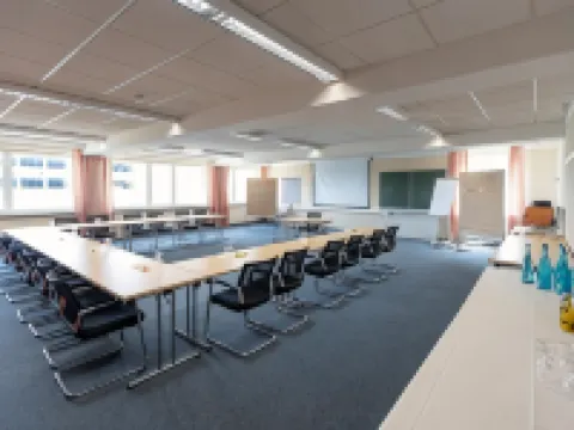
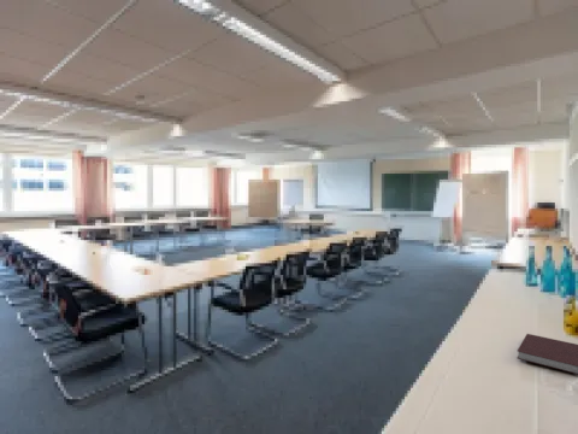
+ notebook (550, 352)
